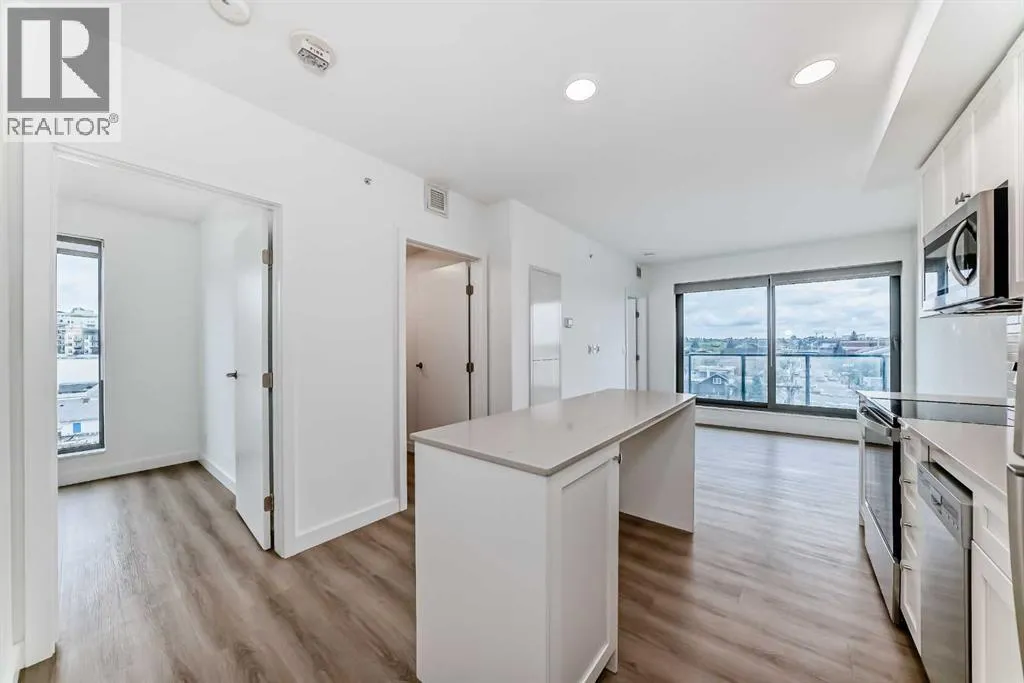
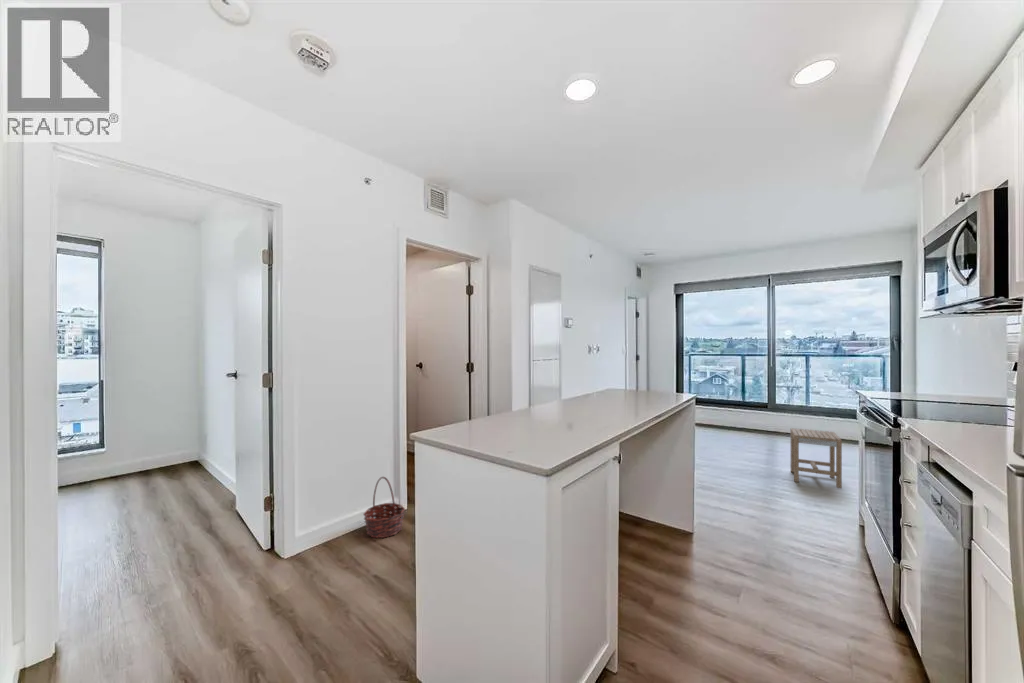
+ stool (811, 460)
+ basket (384, 503)
